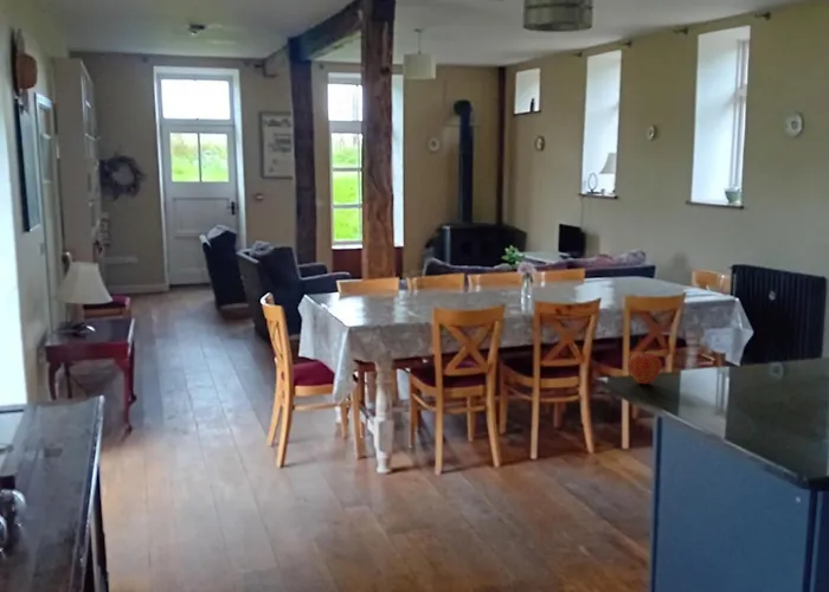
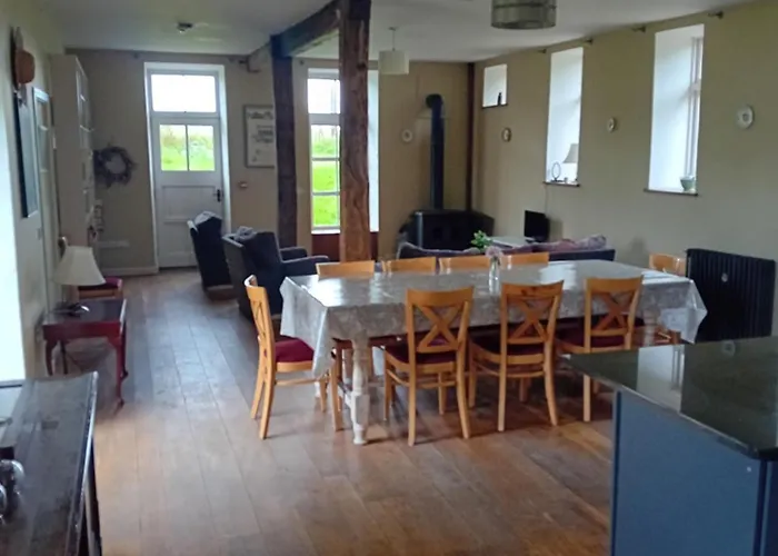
- fruit (644, 366)
